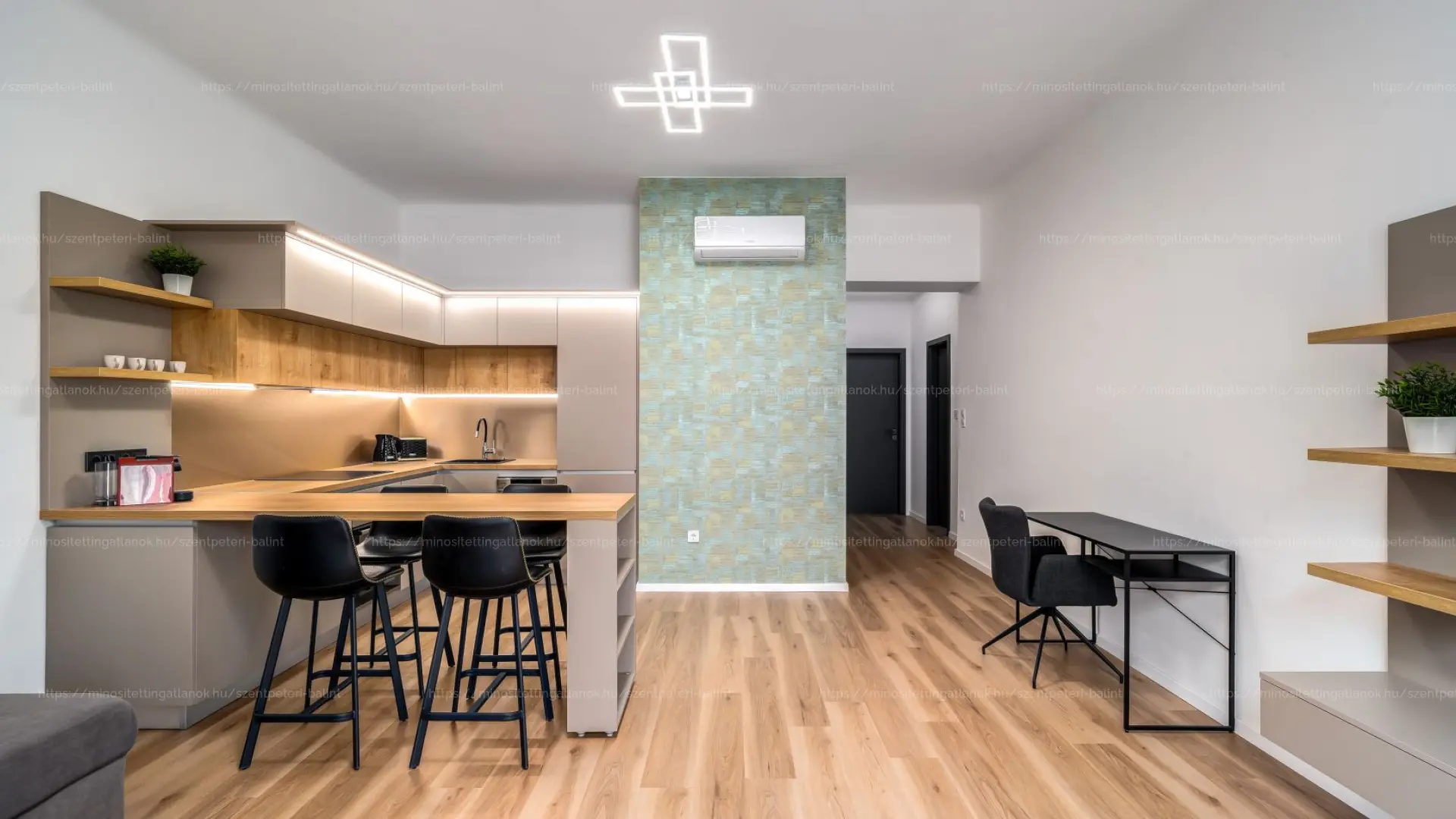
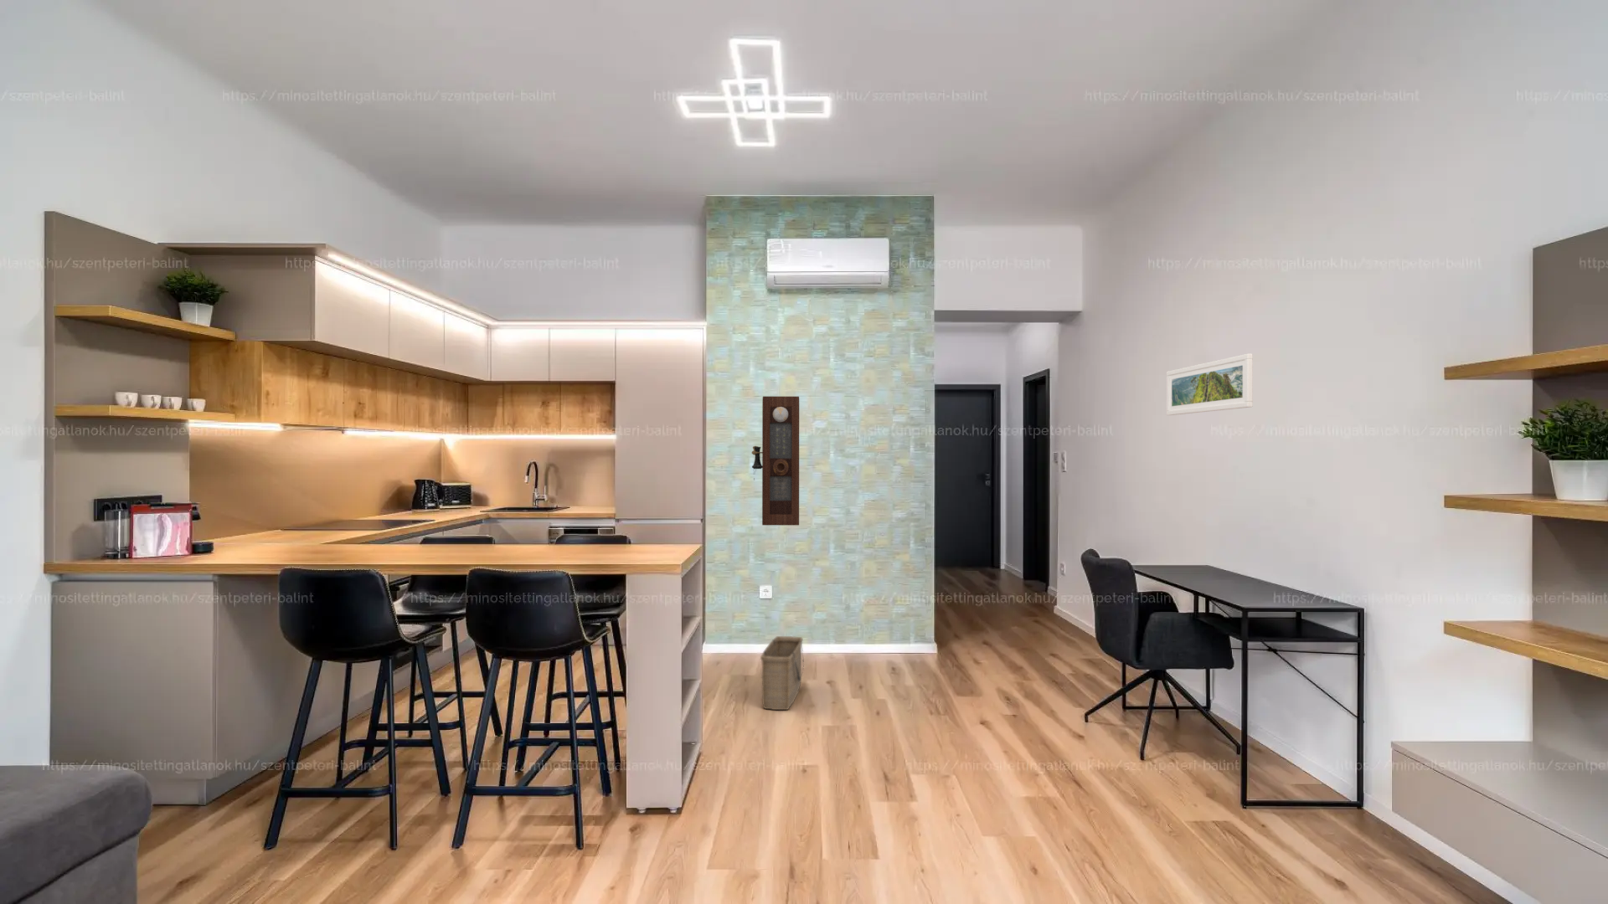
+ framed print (1205, 387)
+ pendulum clock (774, 460)
+ basket (782, 671)
